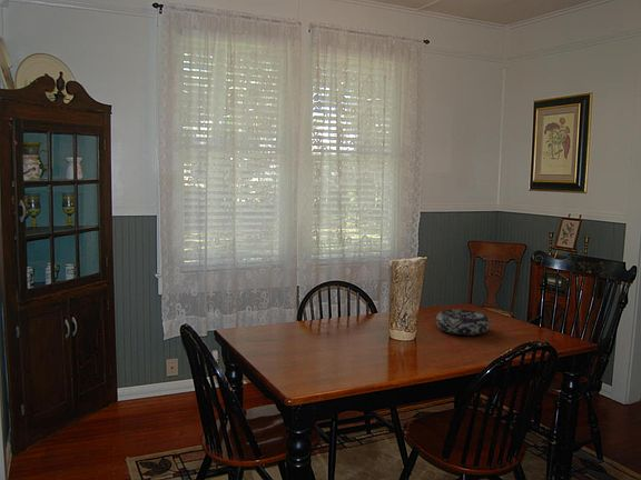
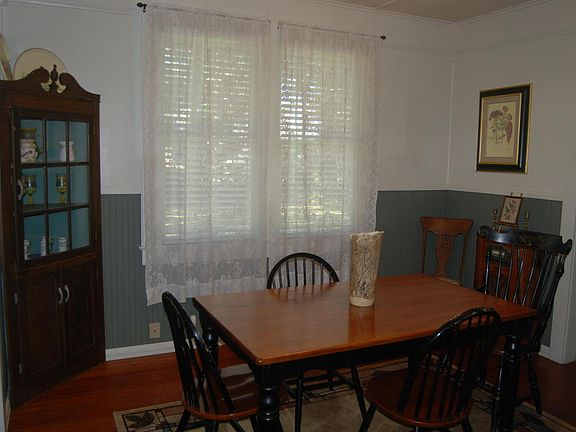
- decorative bowl (462, 321)
